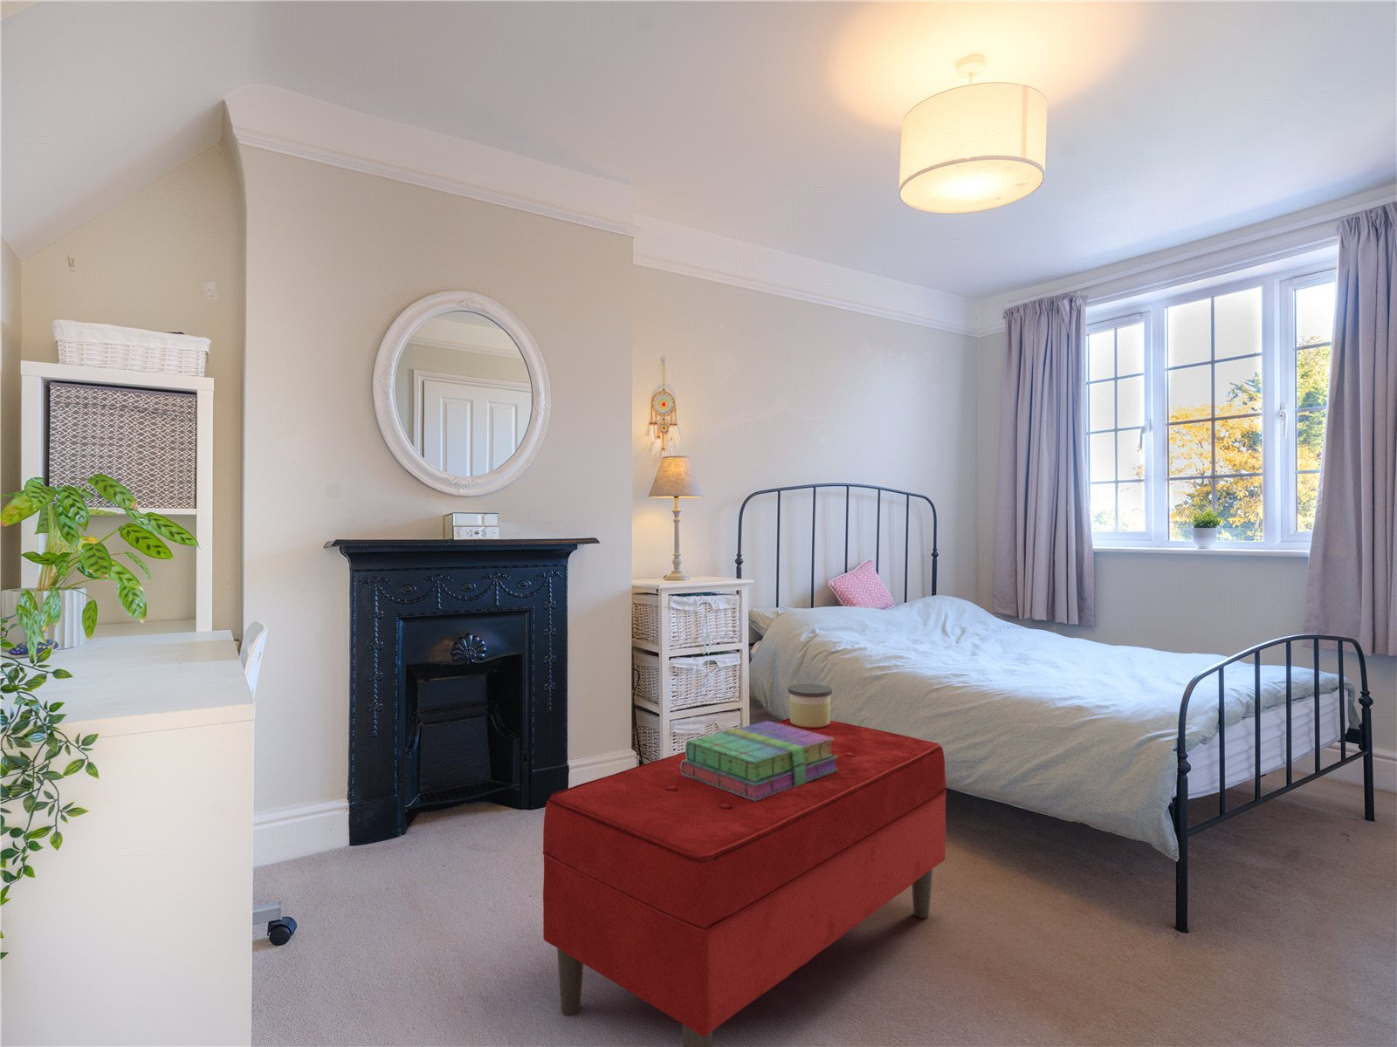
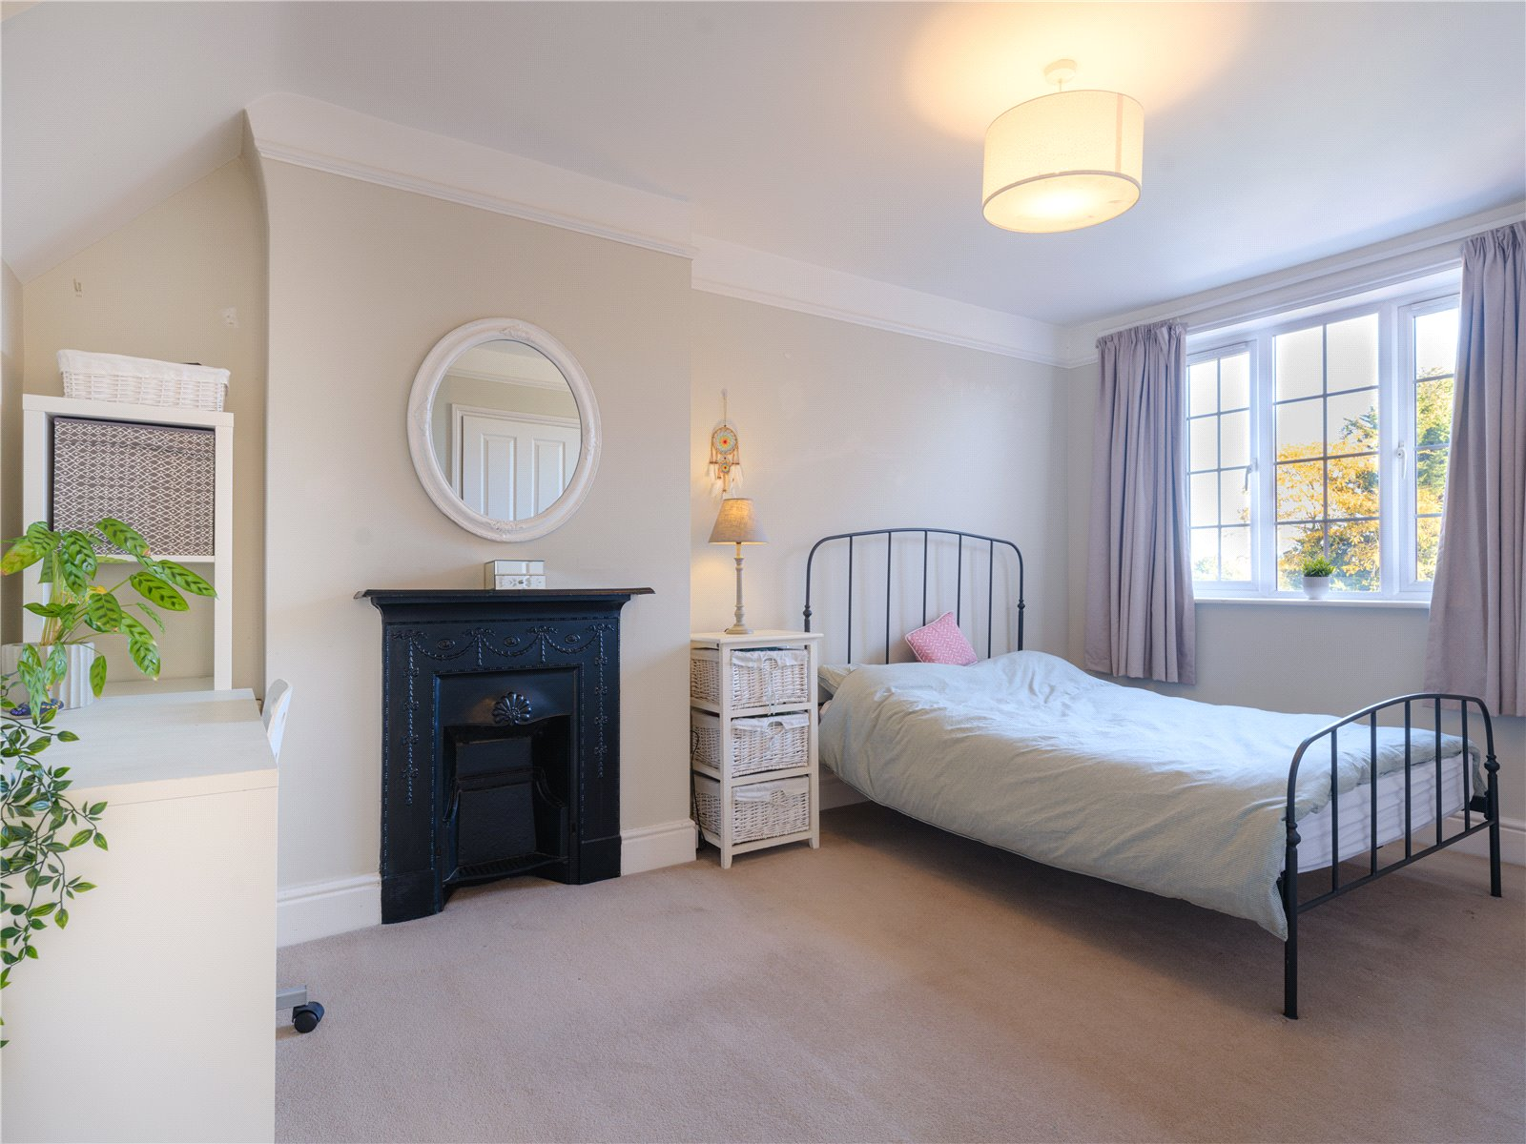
- books (760, 754)
- bench (766, 861)
- candle (810, 705)
